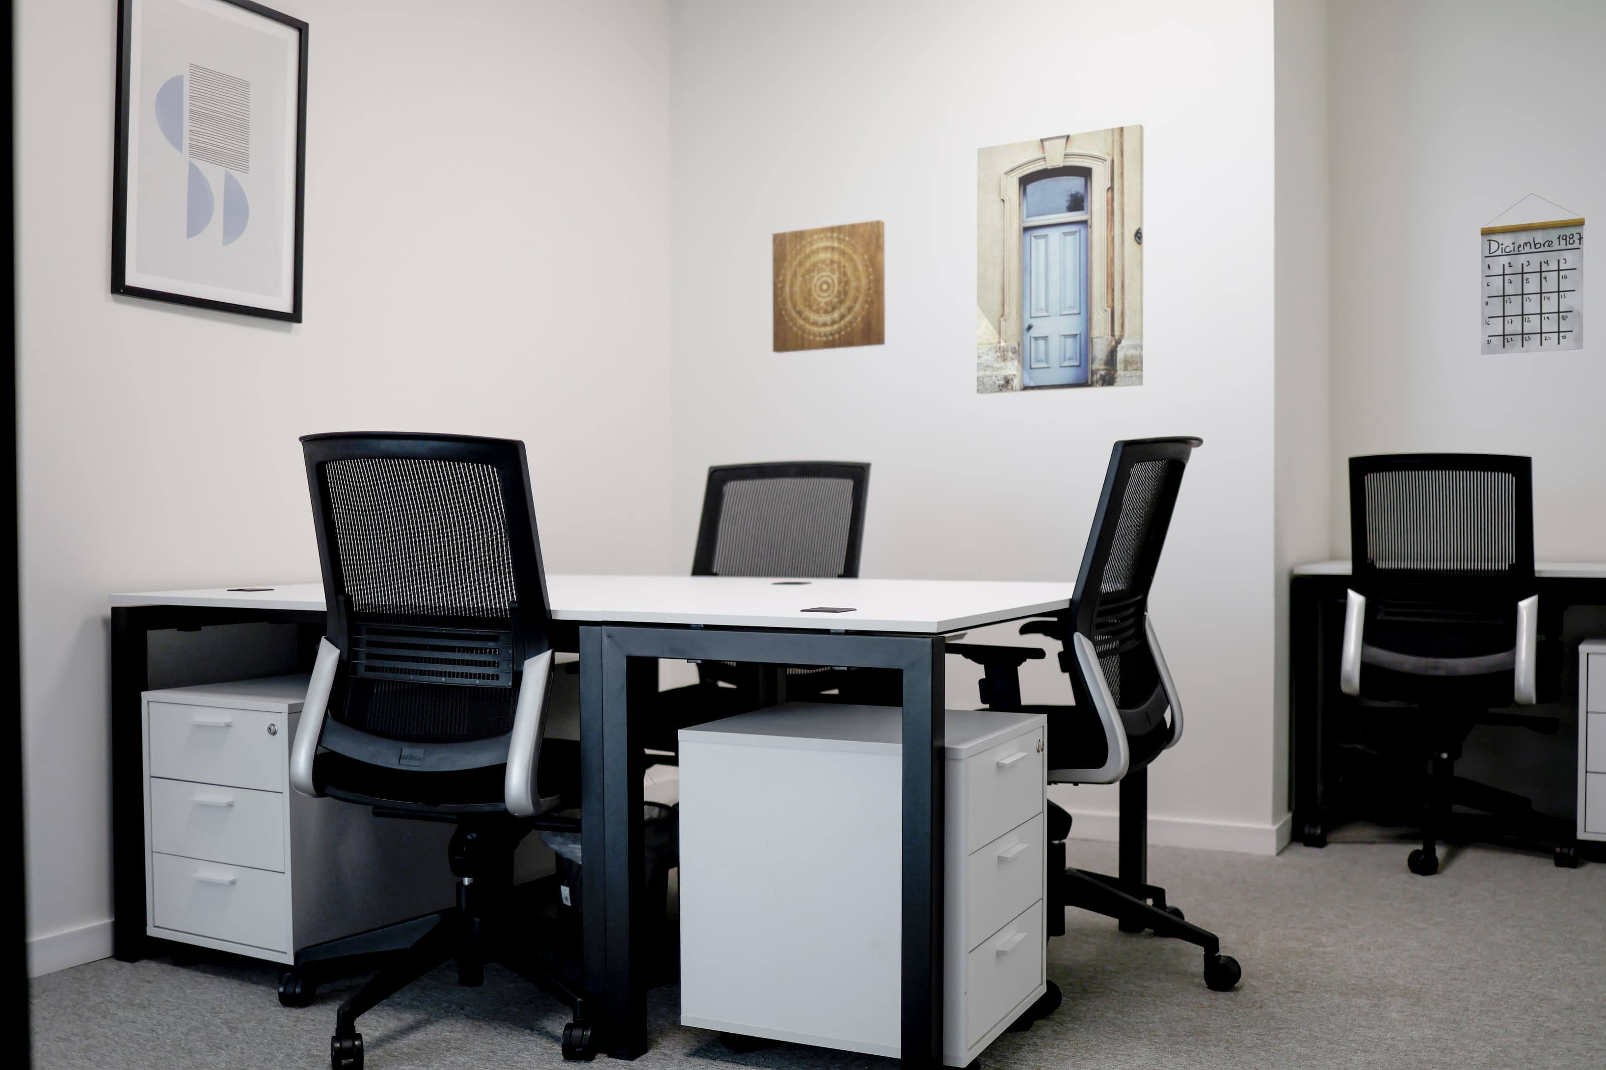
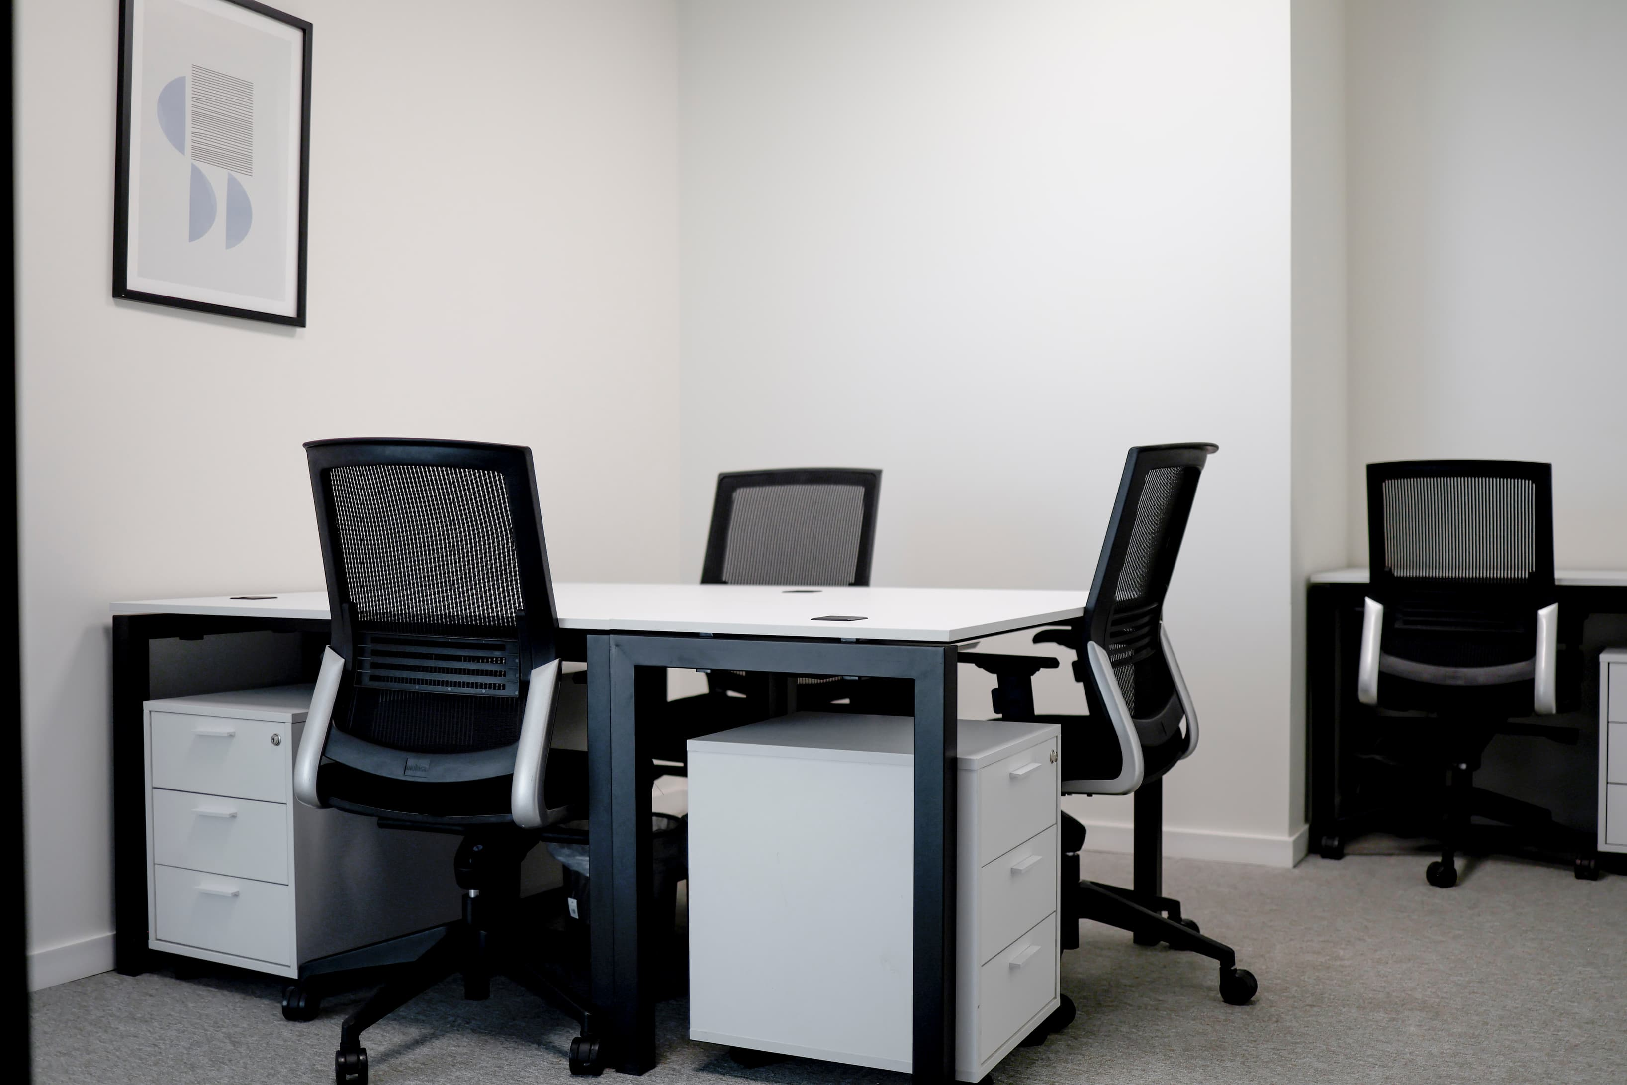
- wall art (827, 288)
- wall art (1058, 264)
- calendar (1532, 272)
